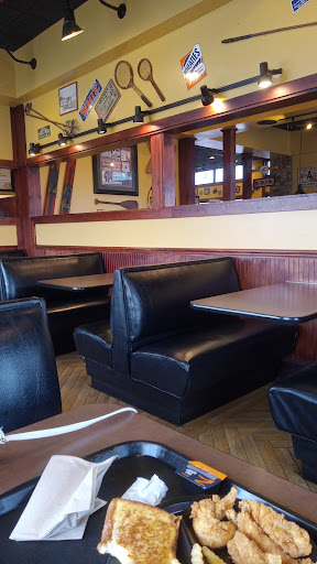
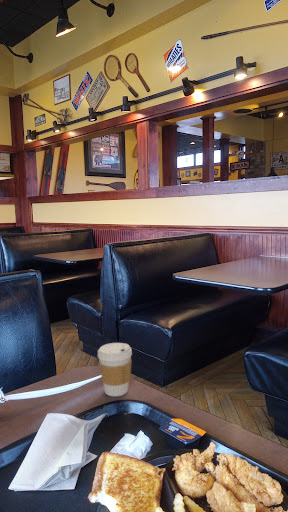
+ coffee cup (115, 368)
